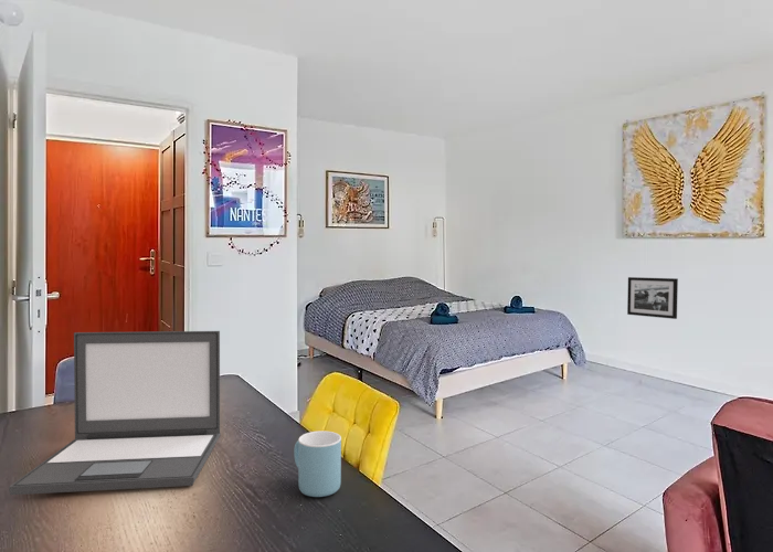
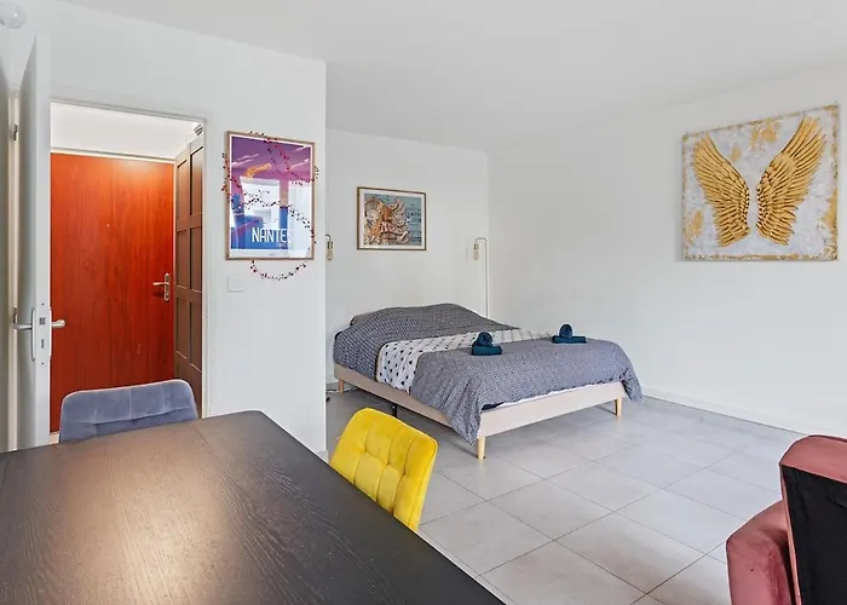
- mug (314, 460)
- laptop (129, 401)
- picture frame (652, 297)
